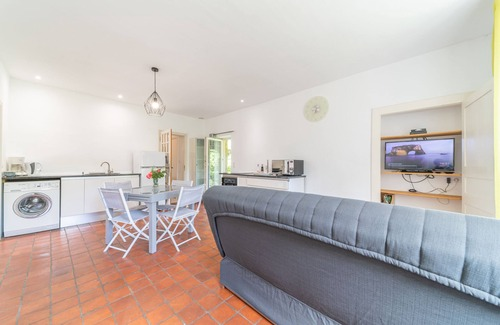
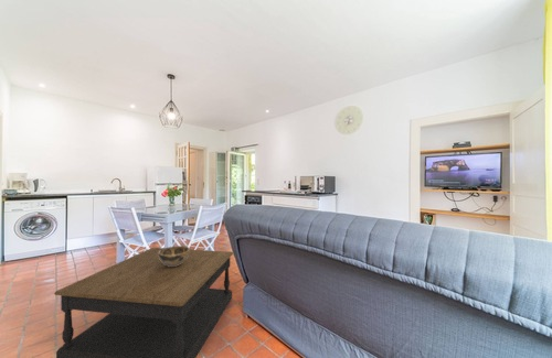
+ decorative bowl (174, 257)
+ coffee table (162, 295)
